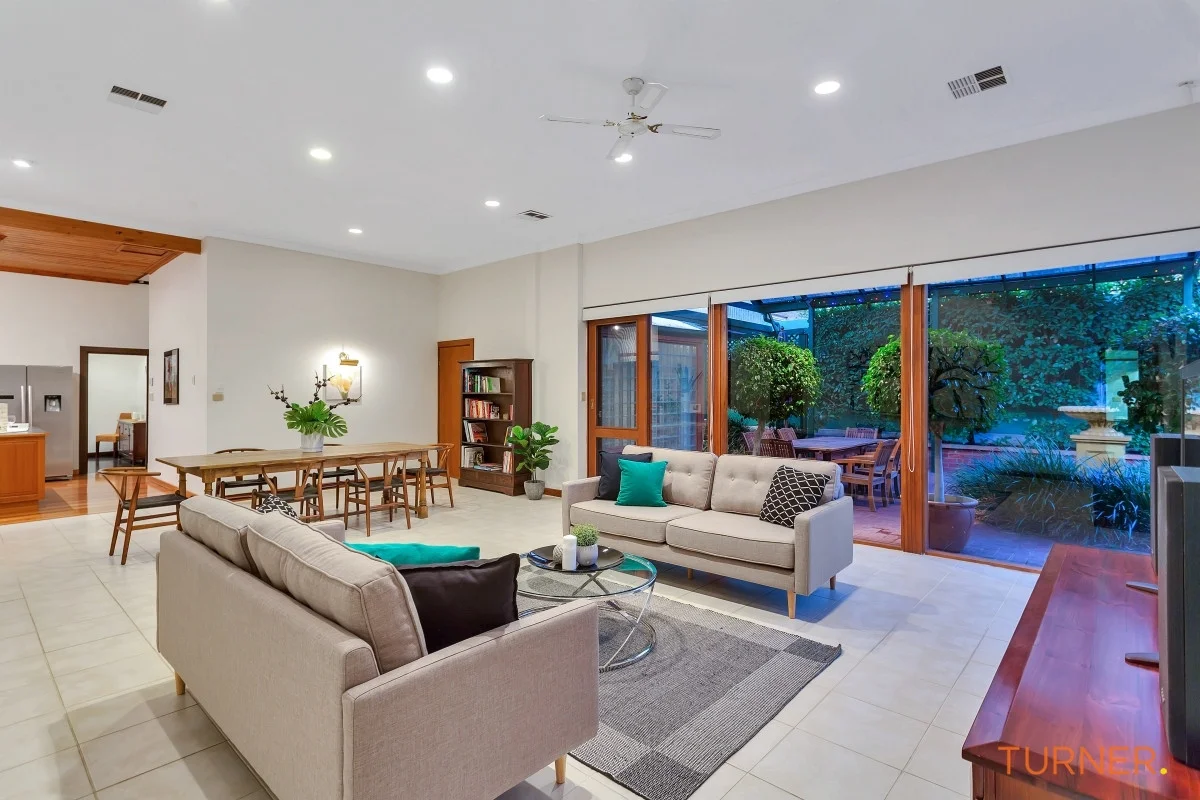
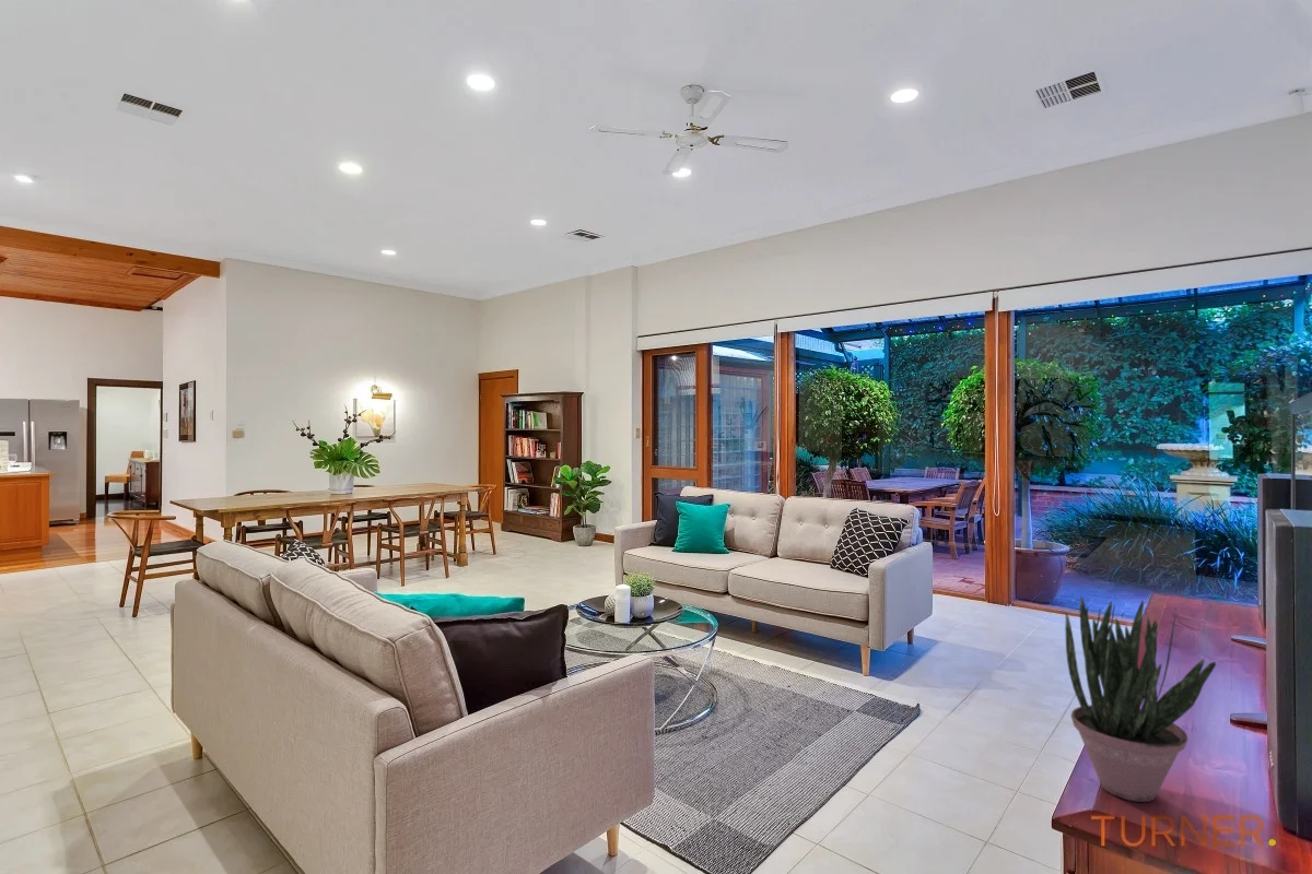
+ potted plant (1131, 696)
